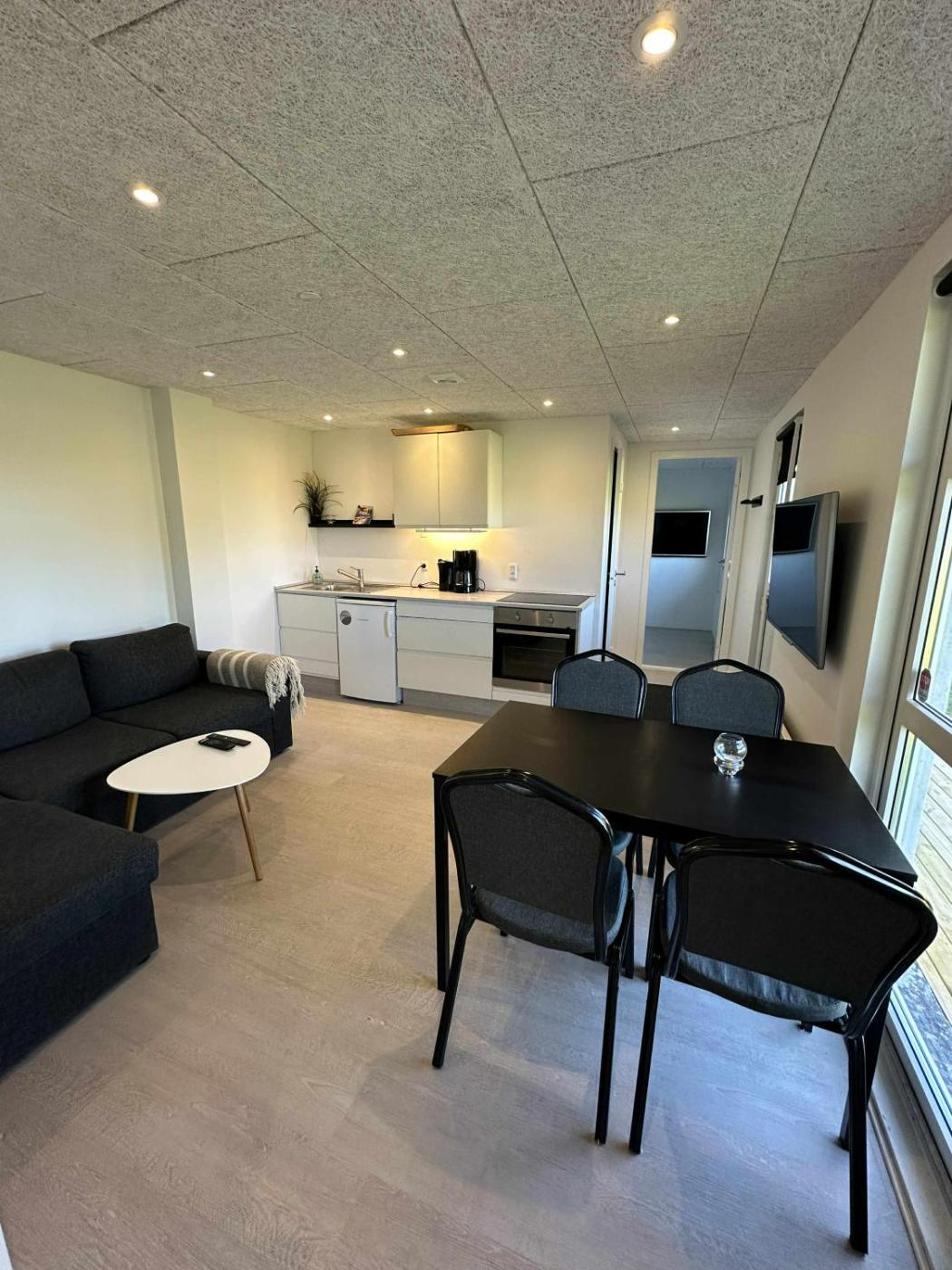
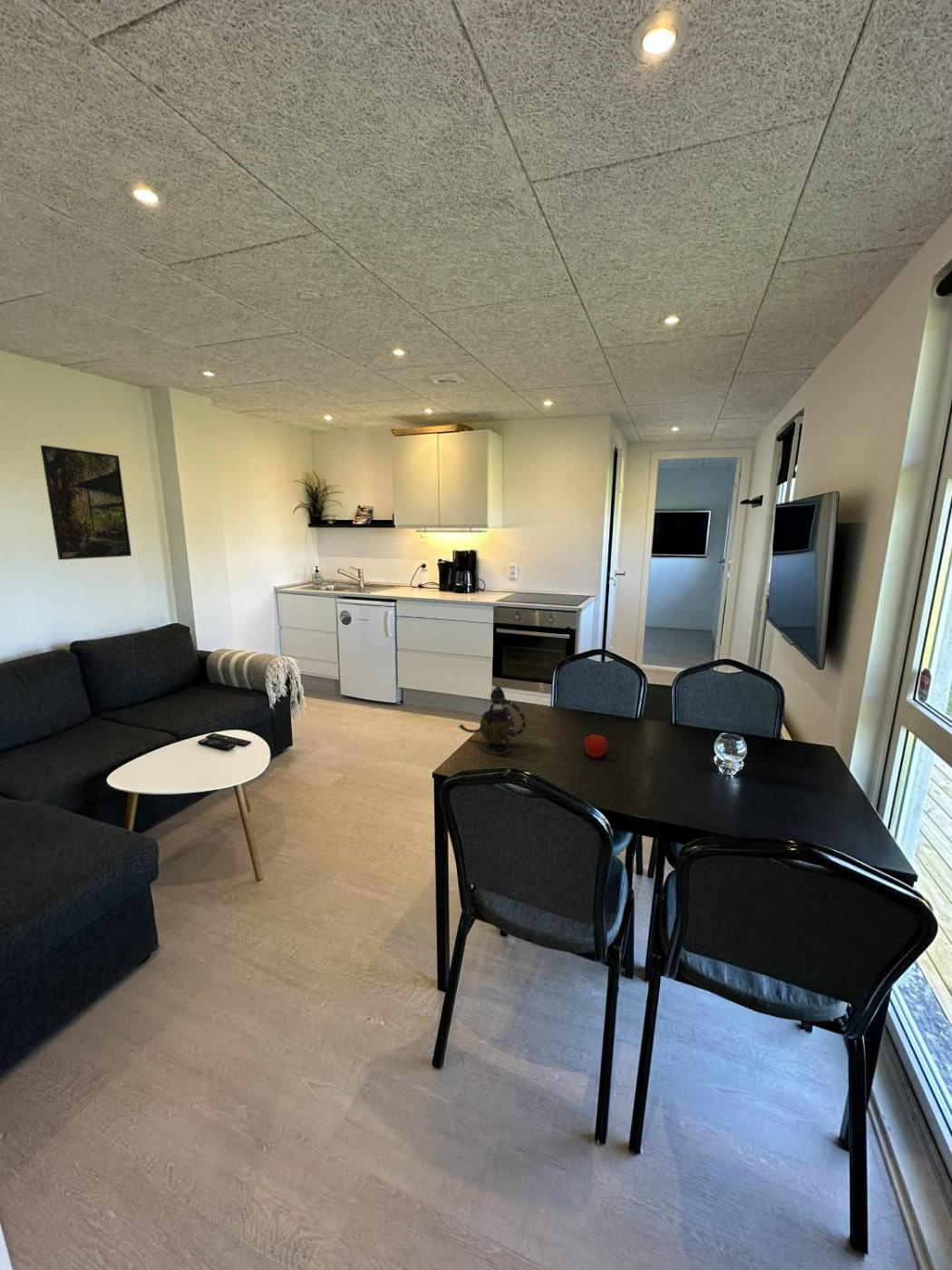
+ teapot (488, 715)
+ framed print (90, 505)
+ fruit (596, 745)
